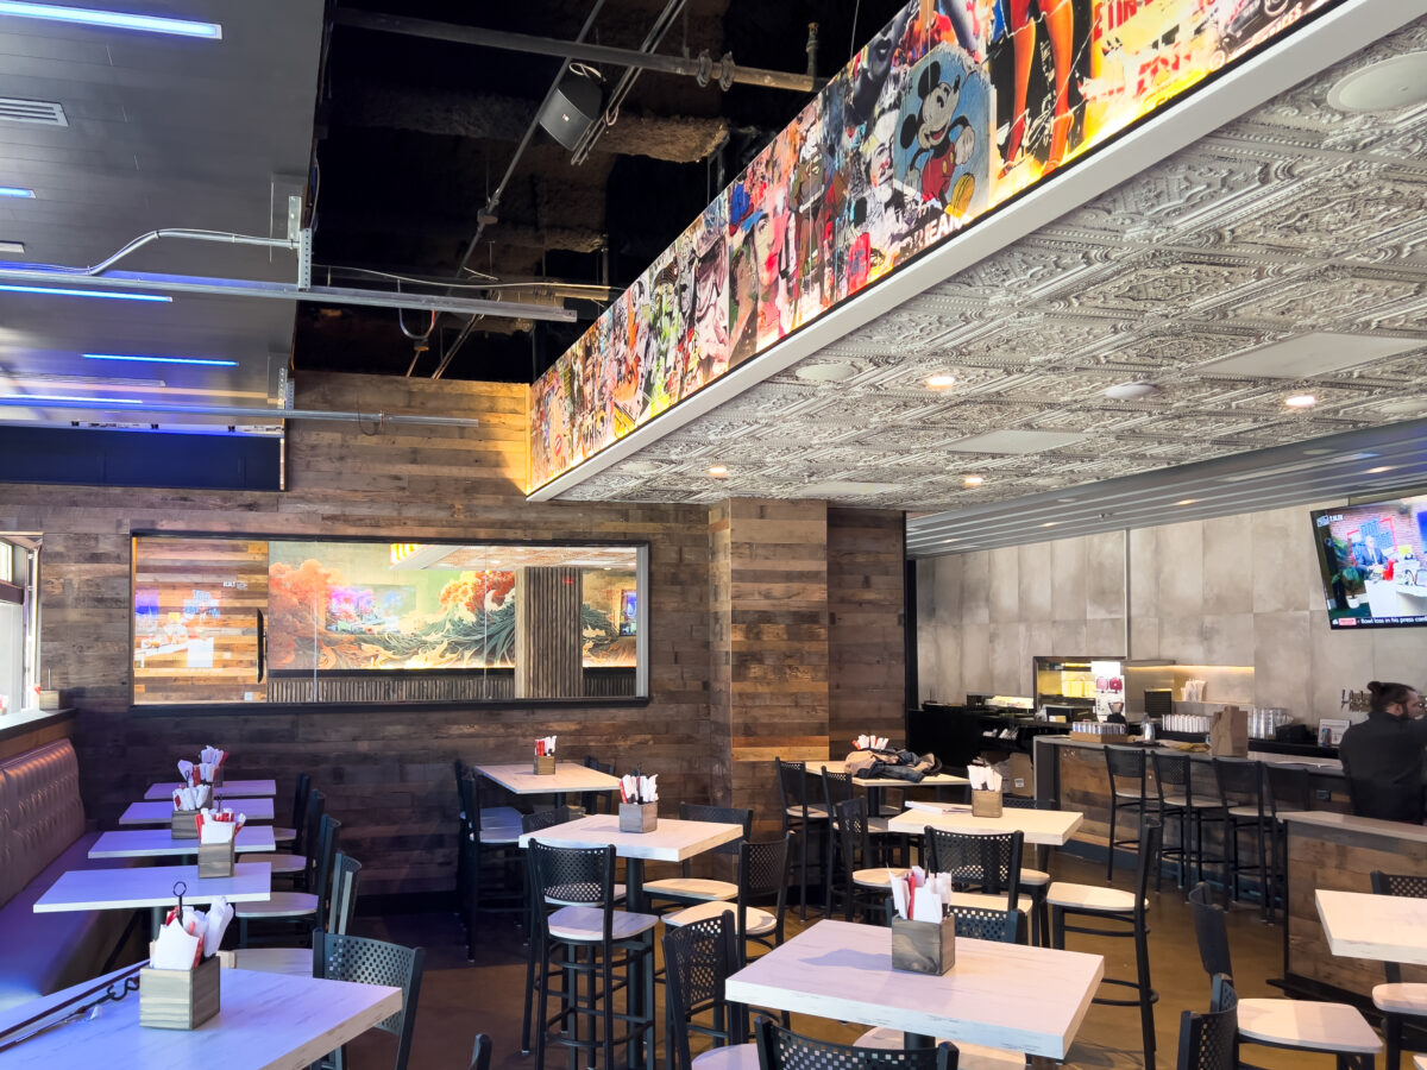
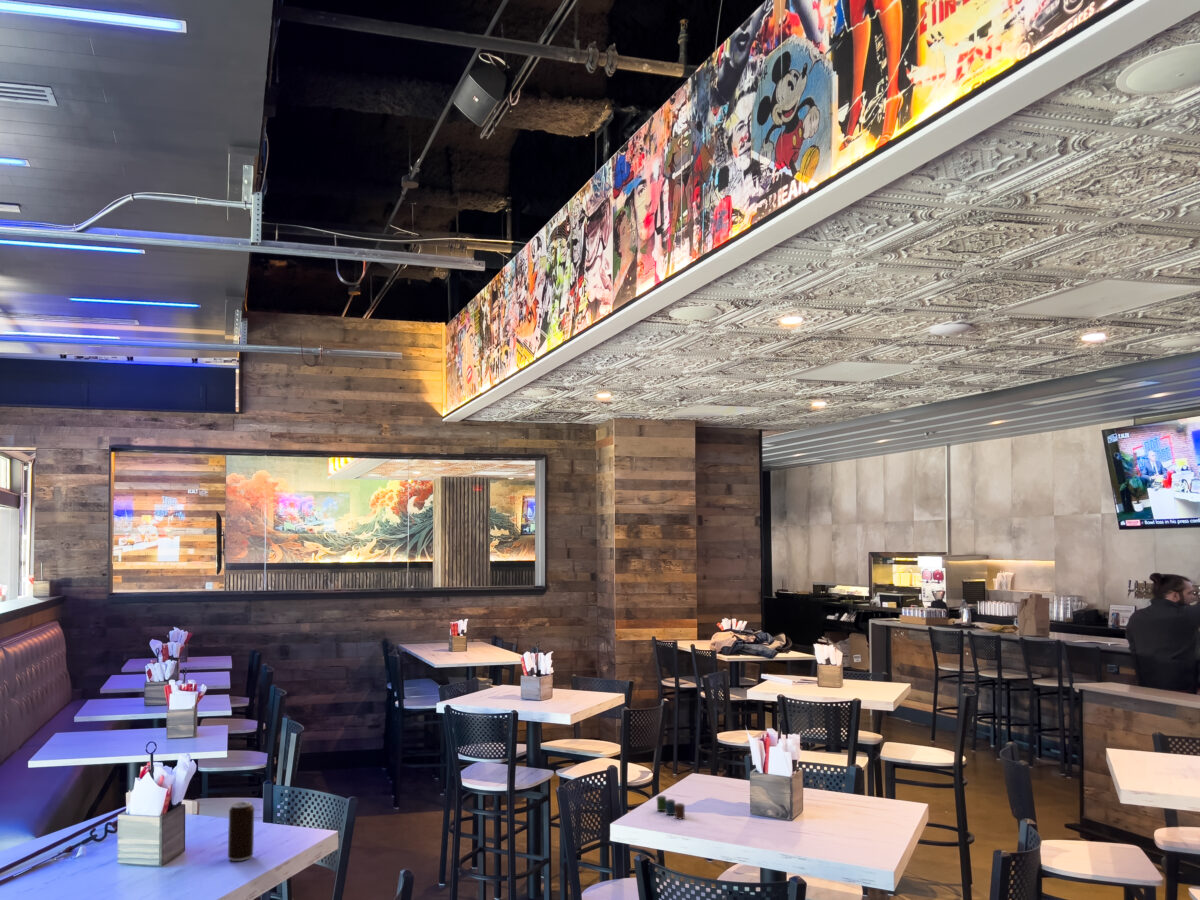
+ cup (669, 802)
+ beverage can (241, 830)
